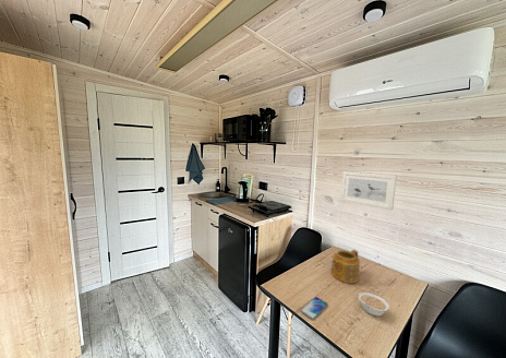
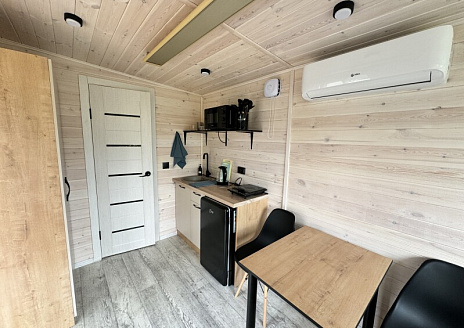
- teapot (345, 264)
- smartphone (314, 307)
- legume (374, 305)
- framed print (365, 189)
